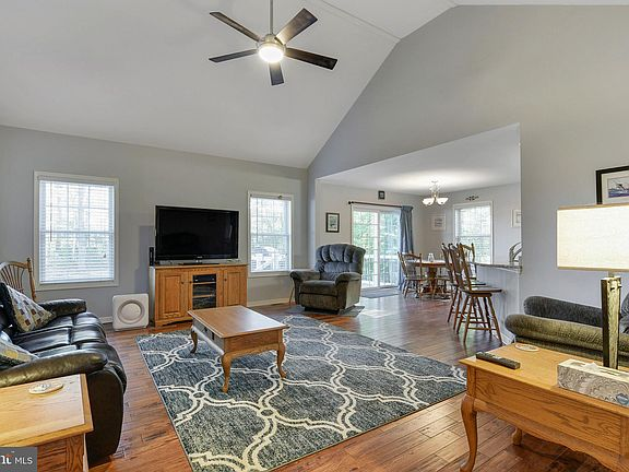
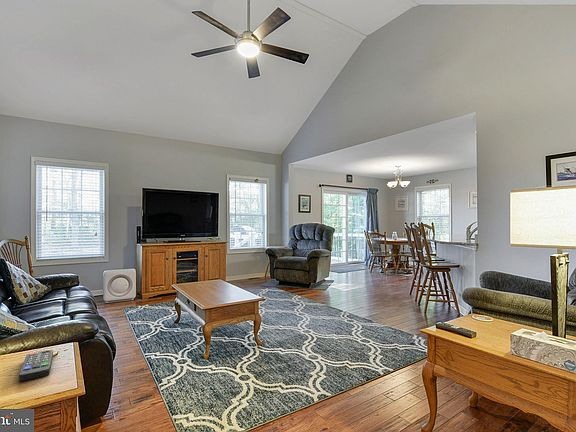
+ remote control (37, 363)
